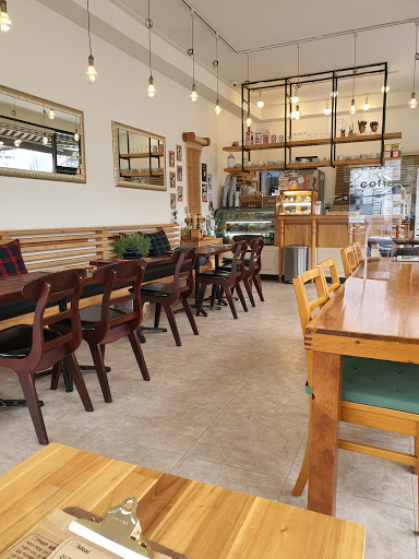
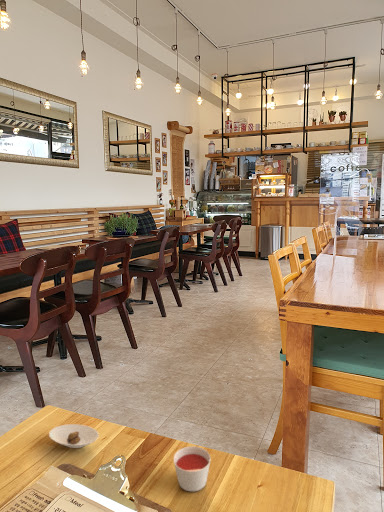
+ candle (192, 470)
+ saucer (74, 437)
